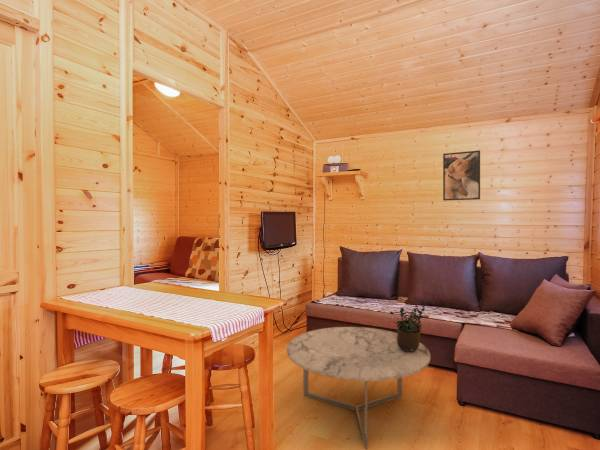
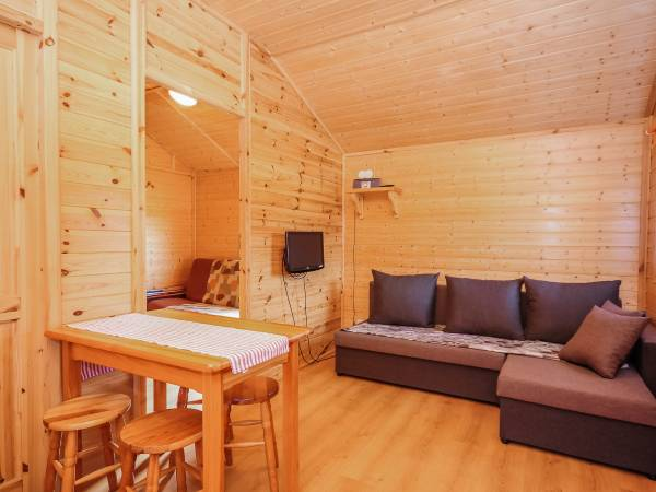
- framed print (461, 176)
- coffee table (356, 379)
- potted plant (411, 323)
